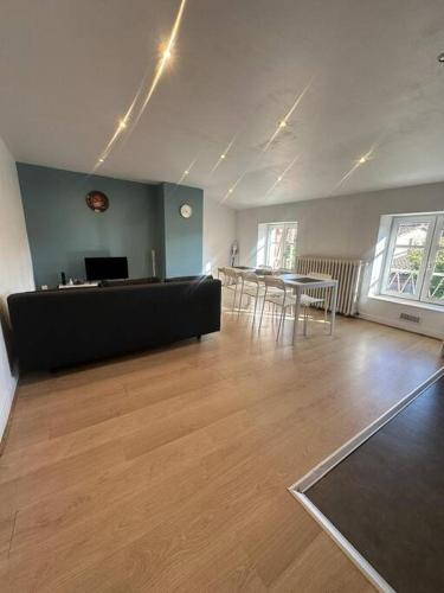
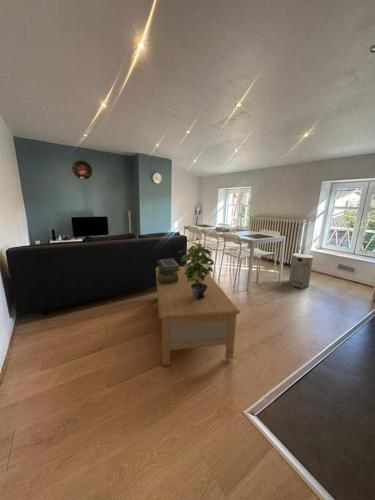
+ potted plant (197, 269)
+ coffee table (186, 302)
+ stack of books (168, 270)
+ fan (300, 270)
